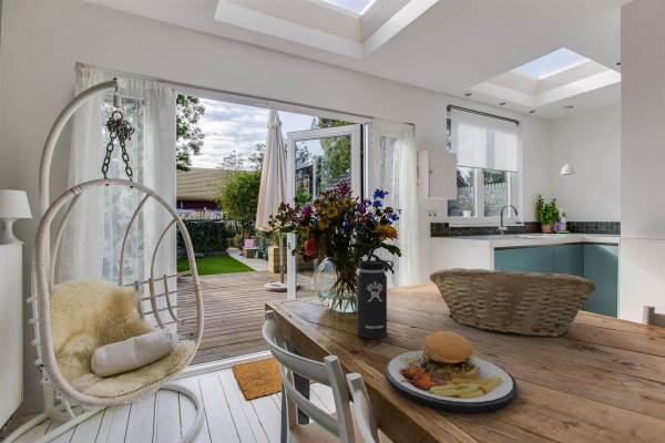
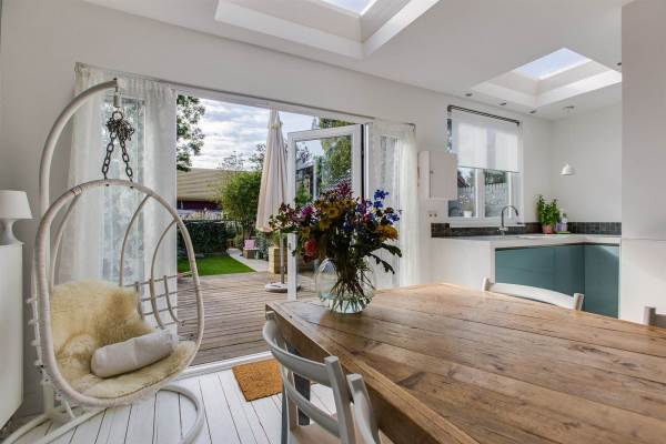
- plate (447, 349)
- thermos bottle (375, 290)
- fruit basket (504, 293)
